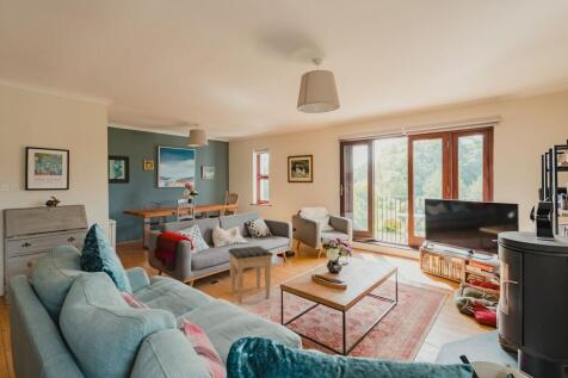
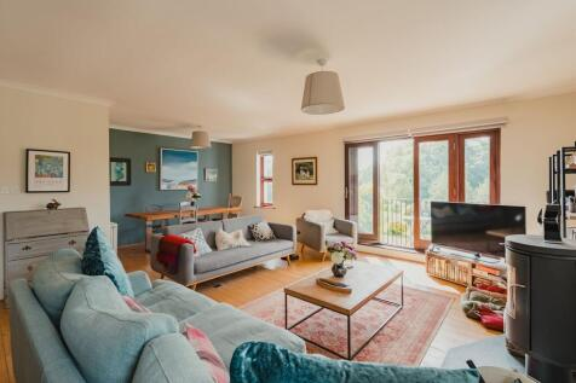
- footstool (249, 266)
